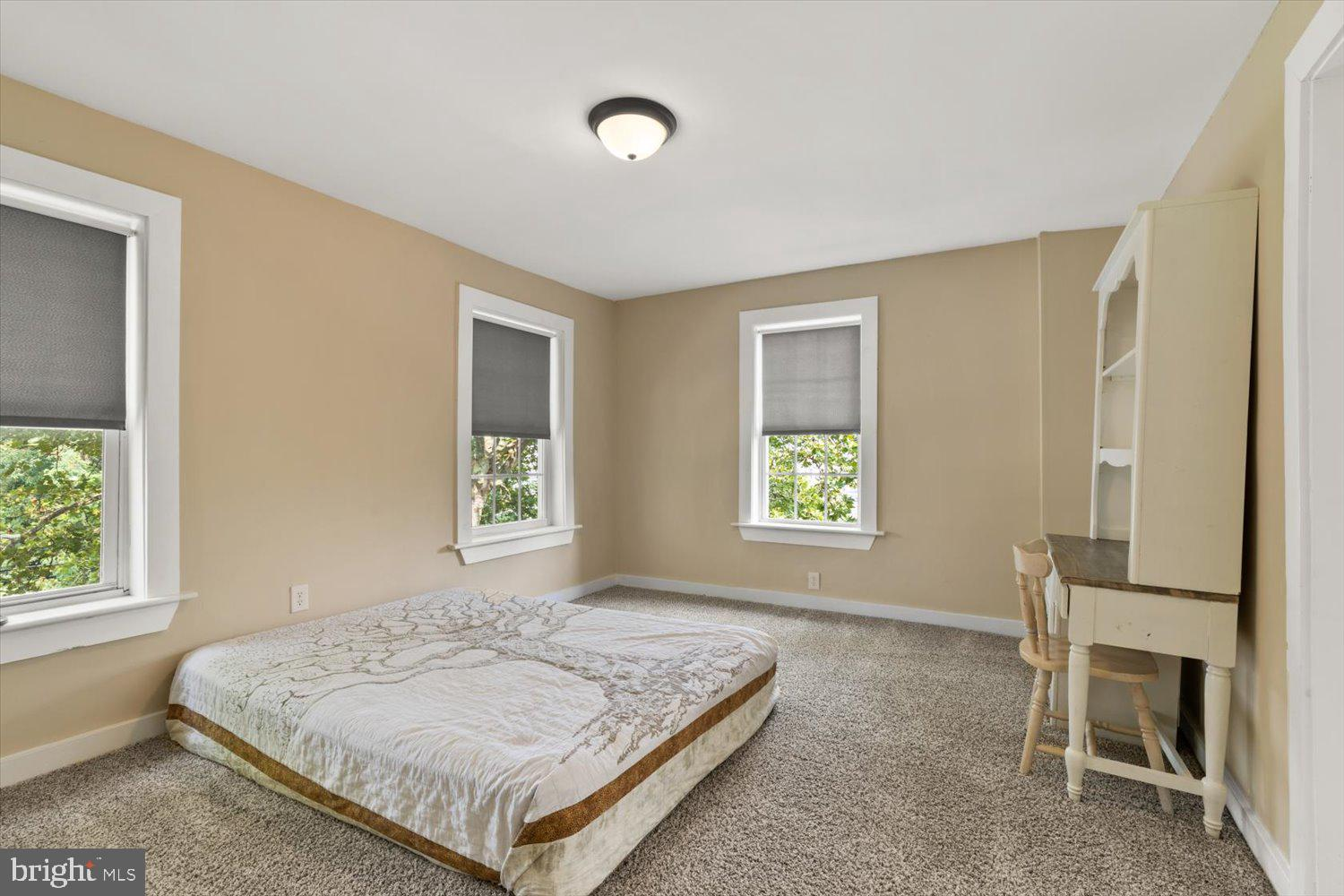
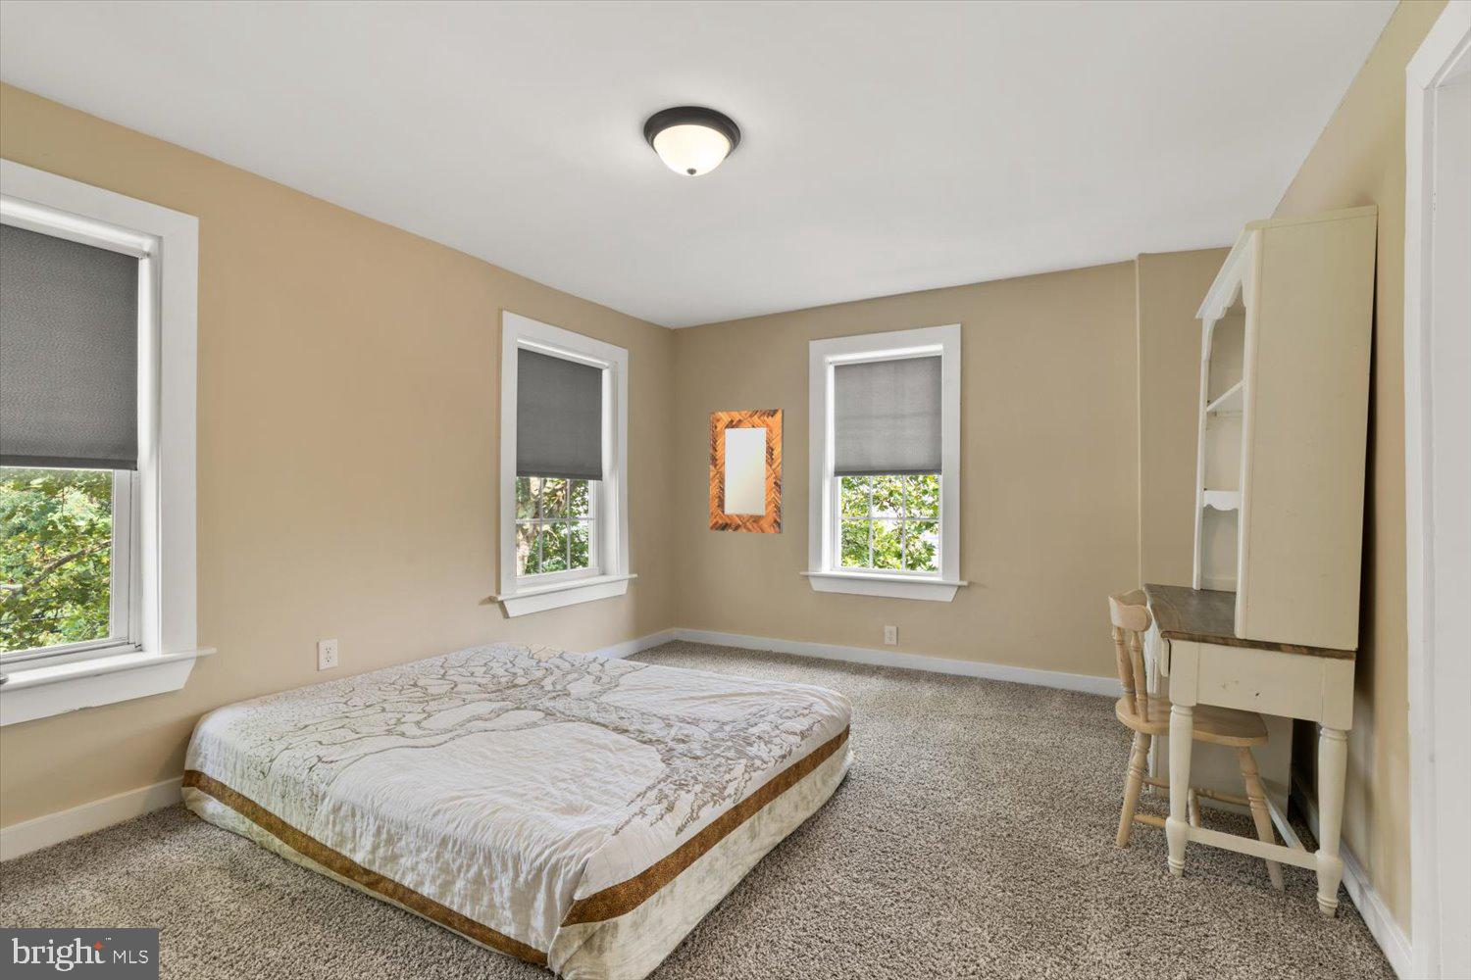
+ home mirror (745, 471)
